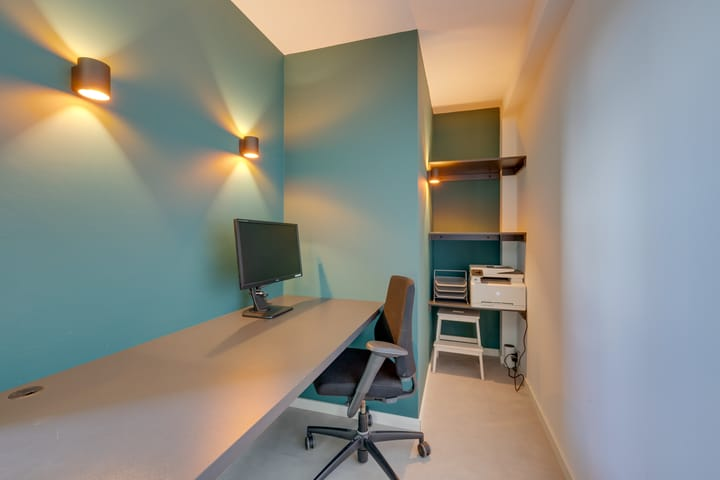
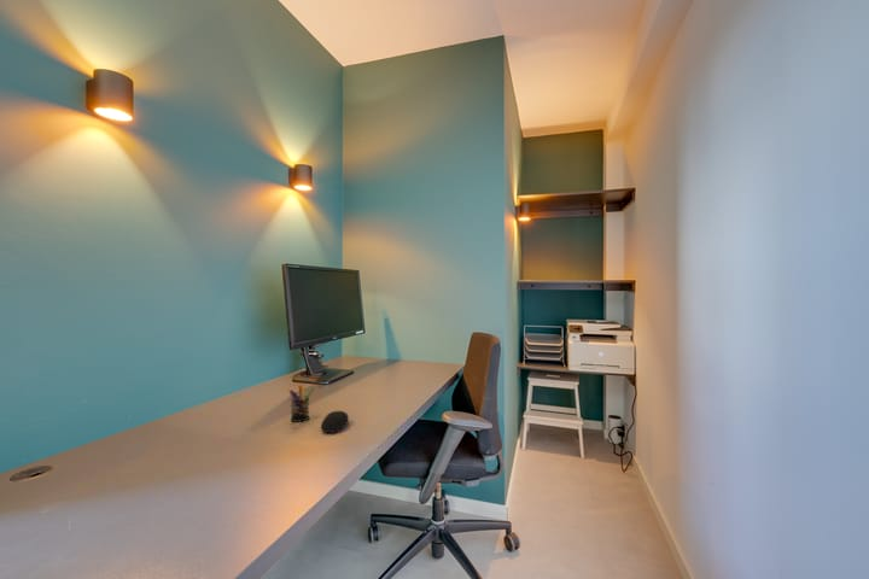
+ computer mouse (334, 420)
+ pen holder (302, 400)
